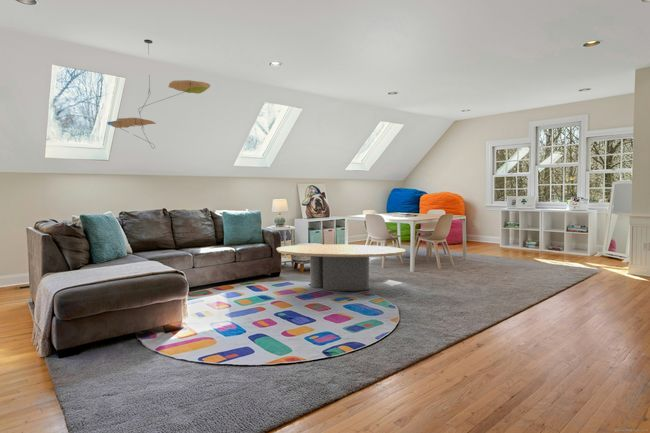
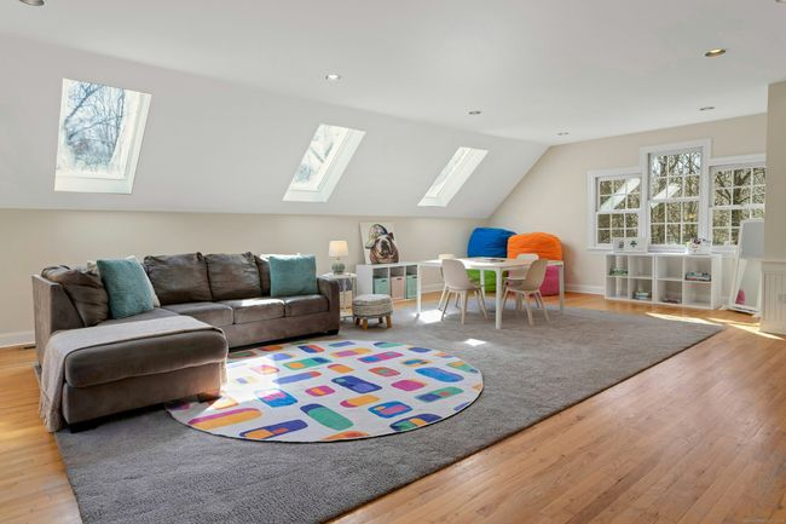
- coffee table (339, 267)
- ceiling mobile (160, 100)
